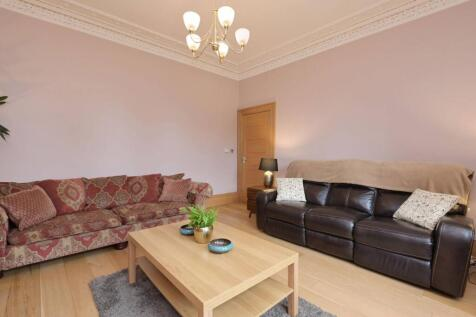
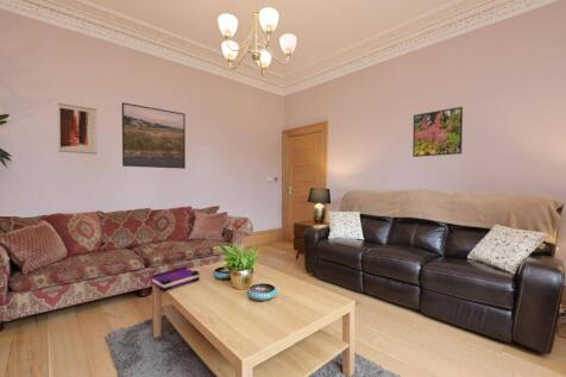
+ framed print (435, 133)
+ wall art (77, 130)
+ board game (177, 276)
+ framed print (156, 138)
